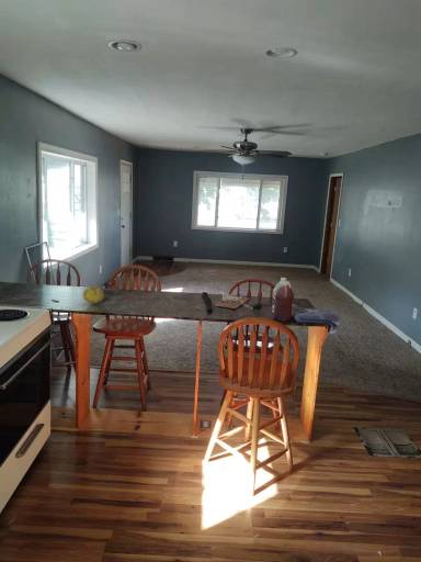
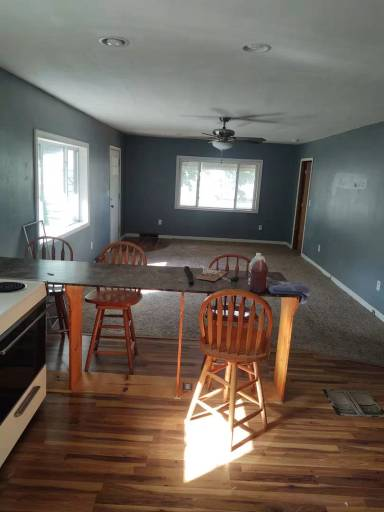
- fruit (93, 295)
